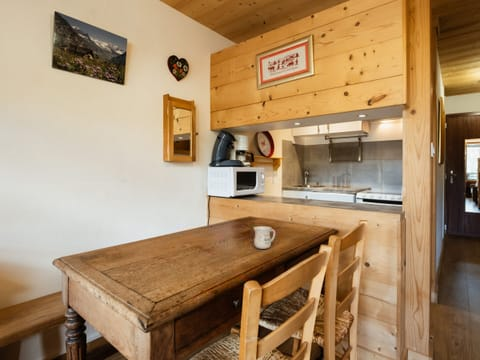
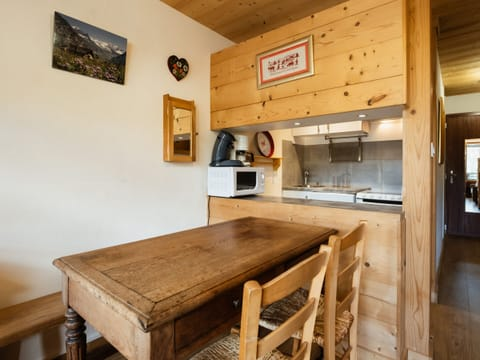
- mug (265, 237)
